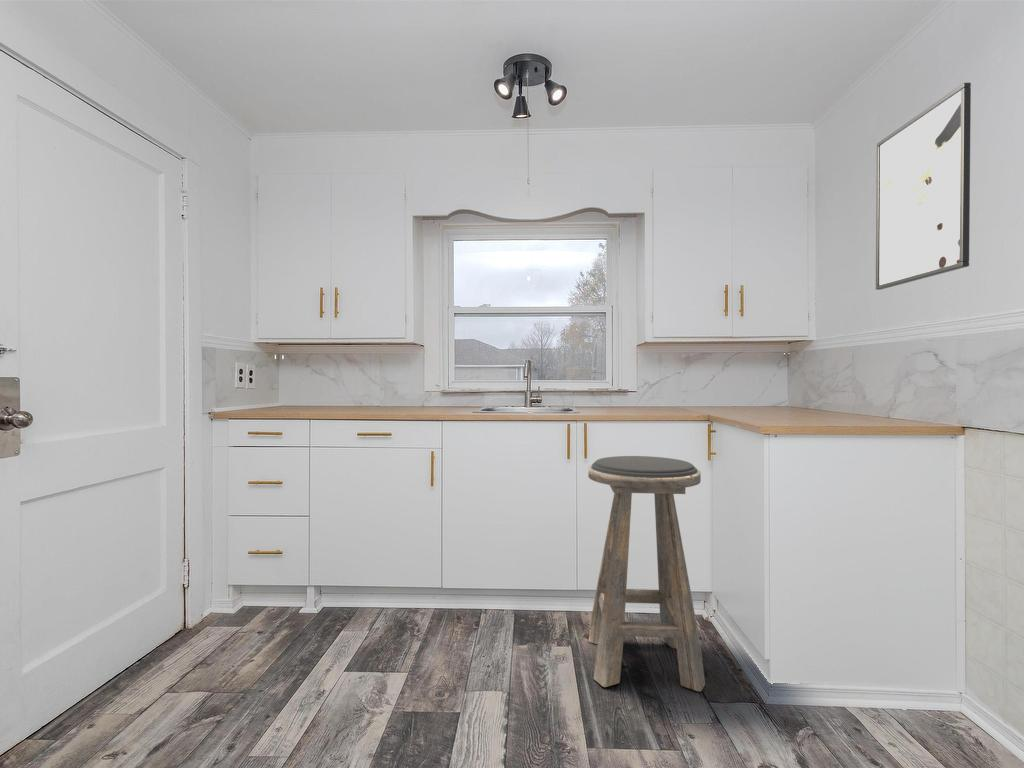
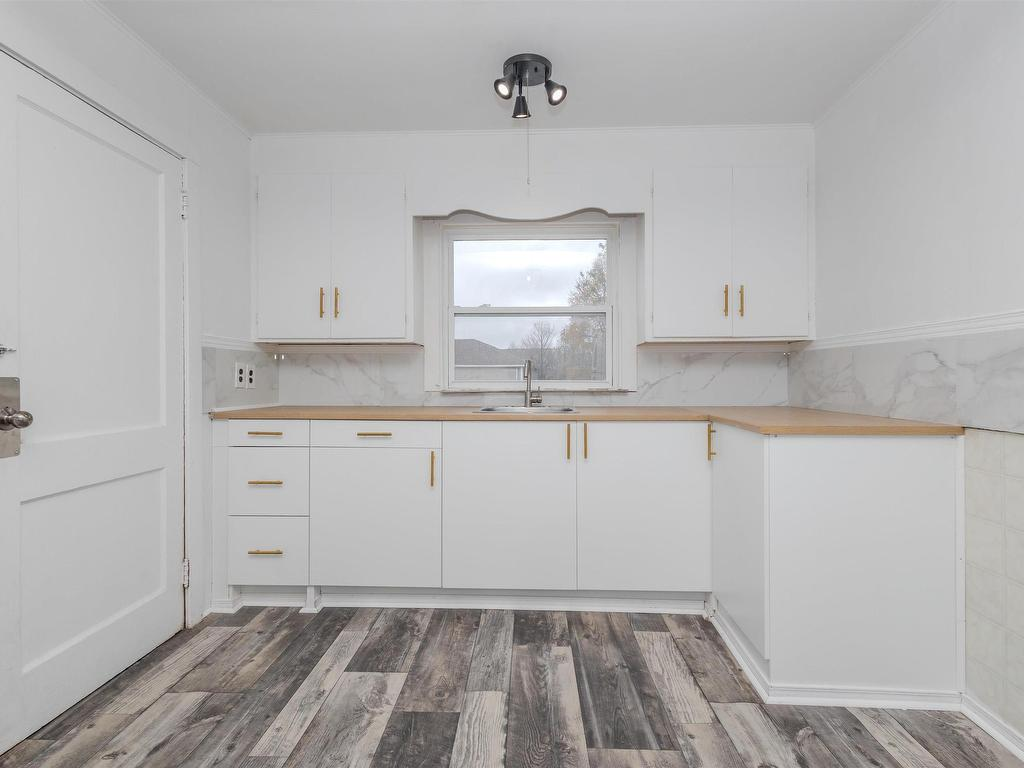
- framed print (917, 198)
- stool (657, 561)
